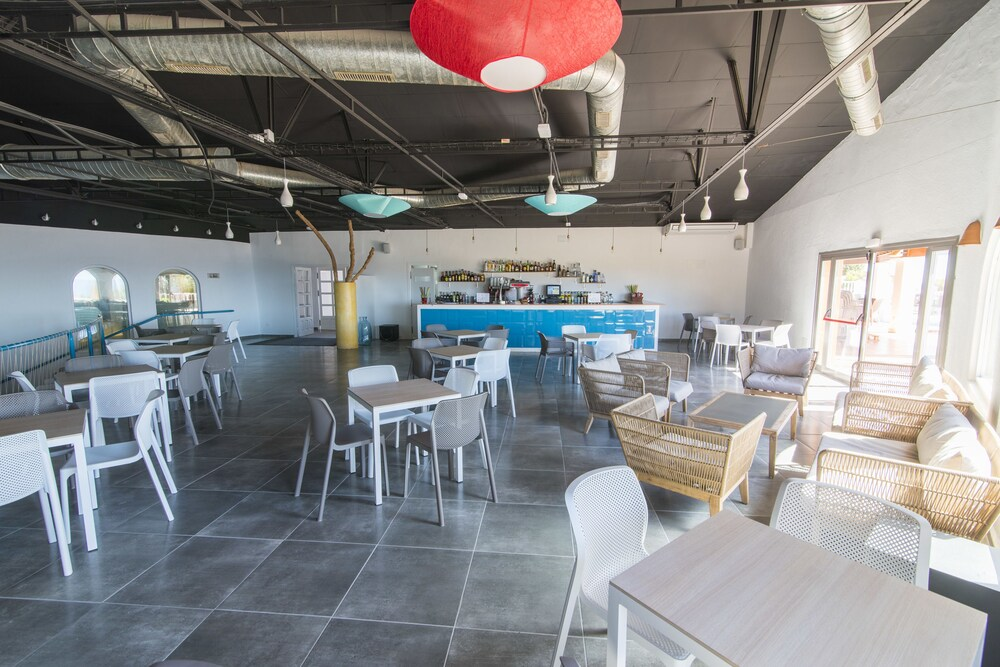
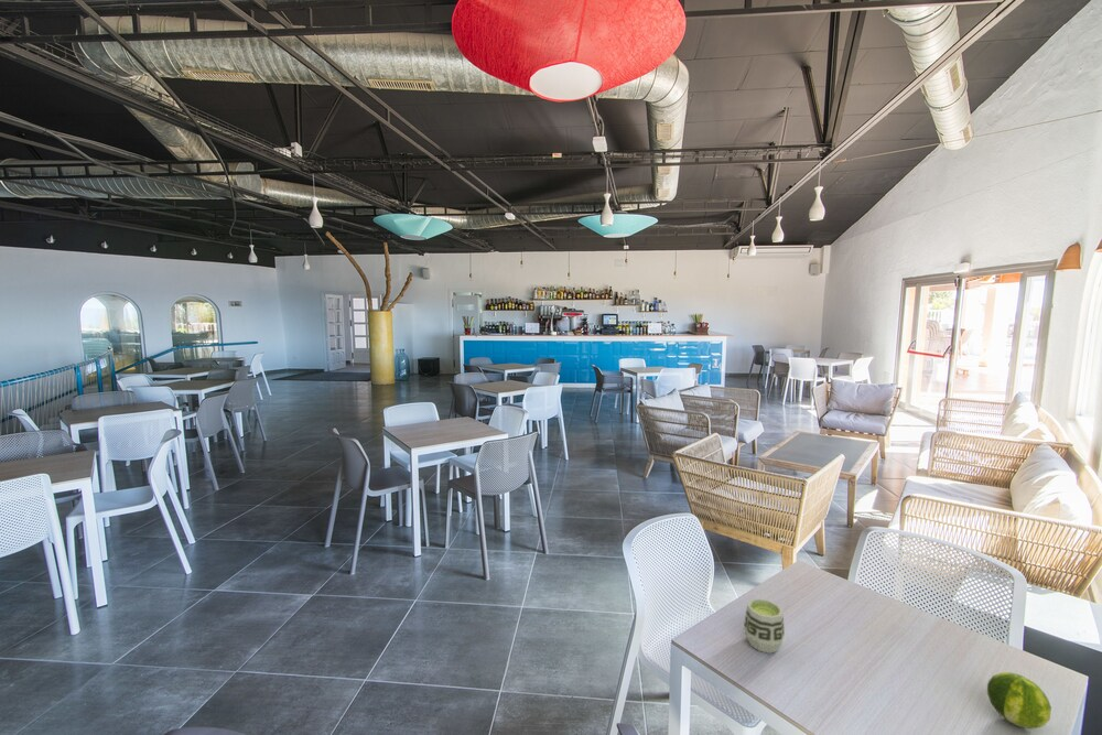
+ cup (764, 625)
+ fruit (1017, 699)
